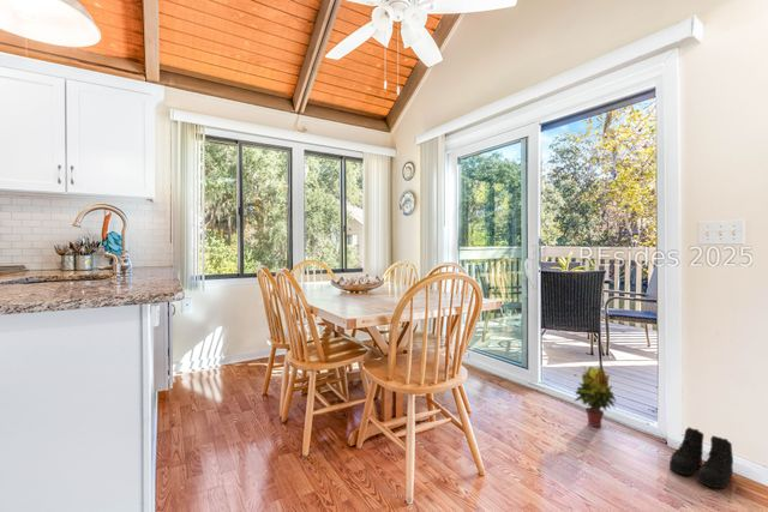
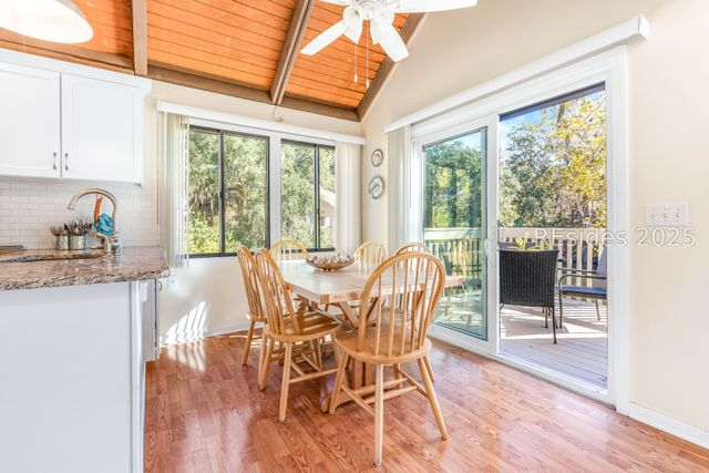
- potted plant (595, 396)
- boots (701, 453)
